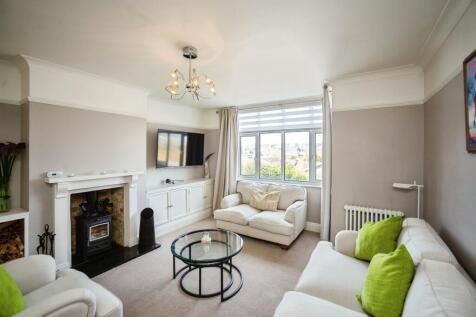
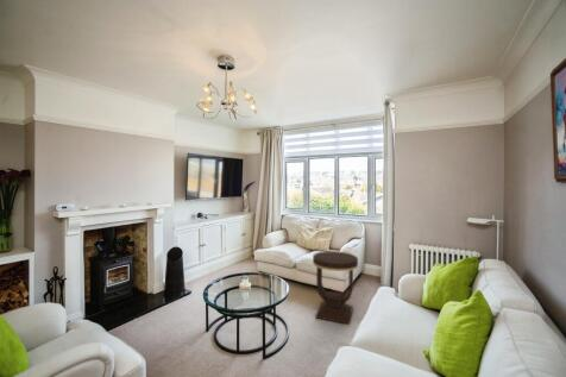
+ side table (332, 291)
